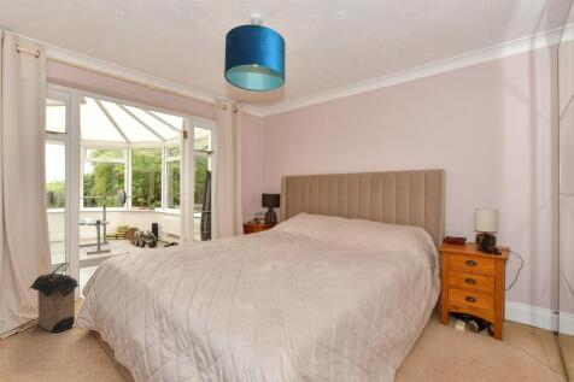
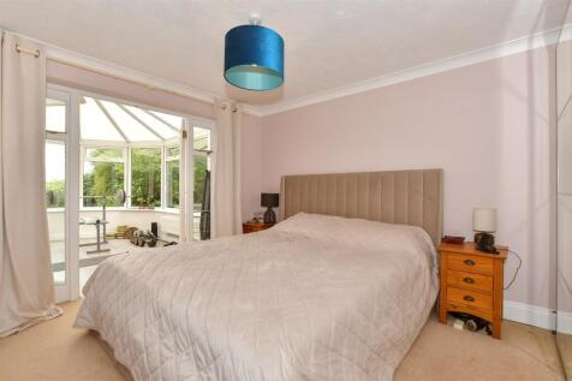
- laundry hamper (54, 294)
